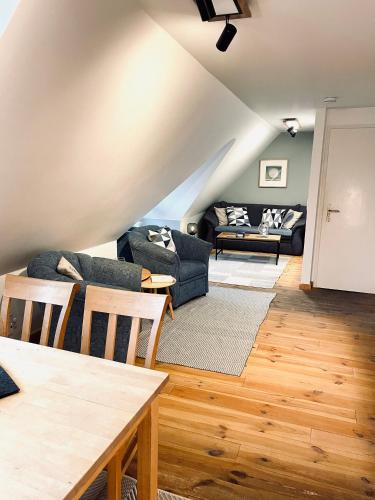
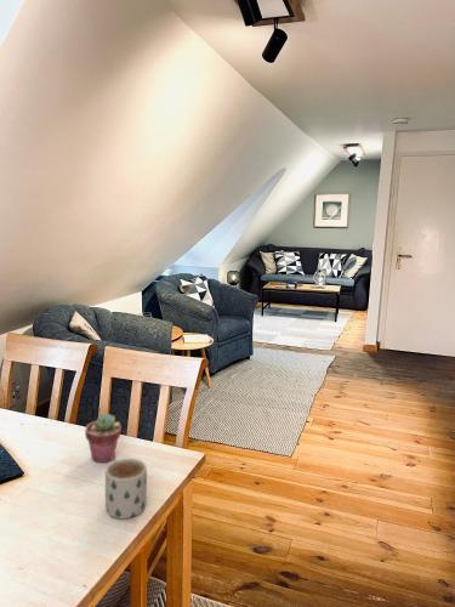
+ mug (124, 483)
+ potted succulent (103, 436)
